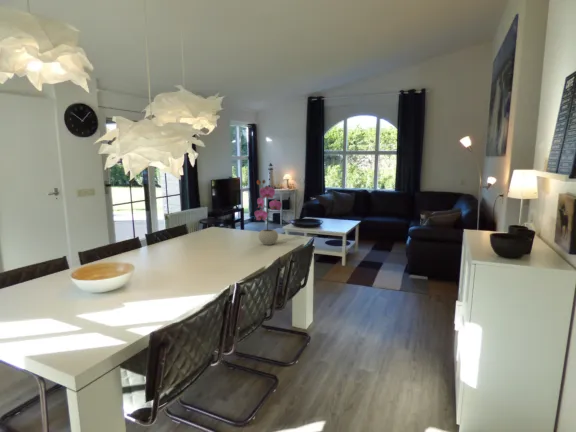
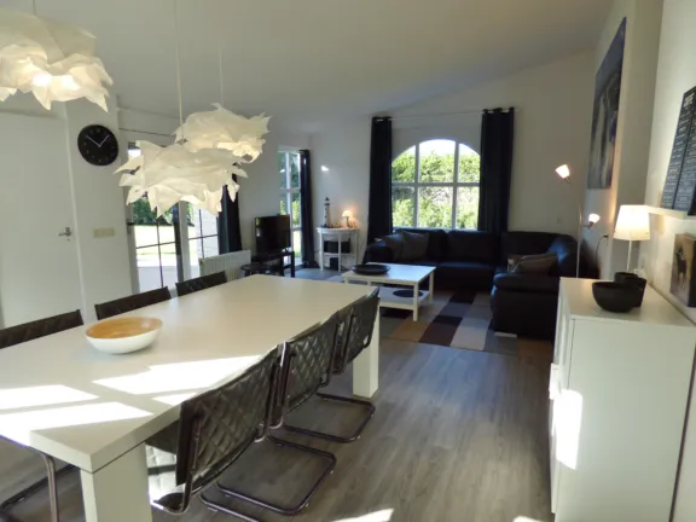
- potted plant (268, 212)
